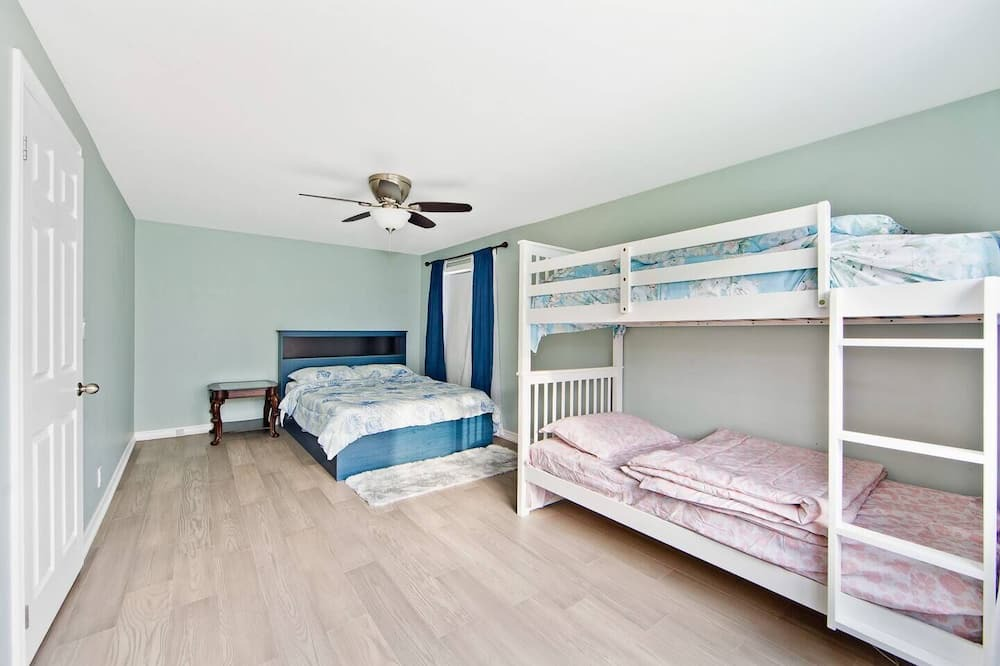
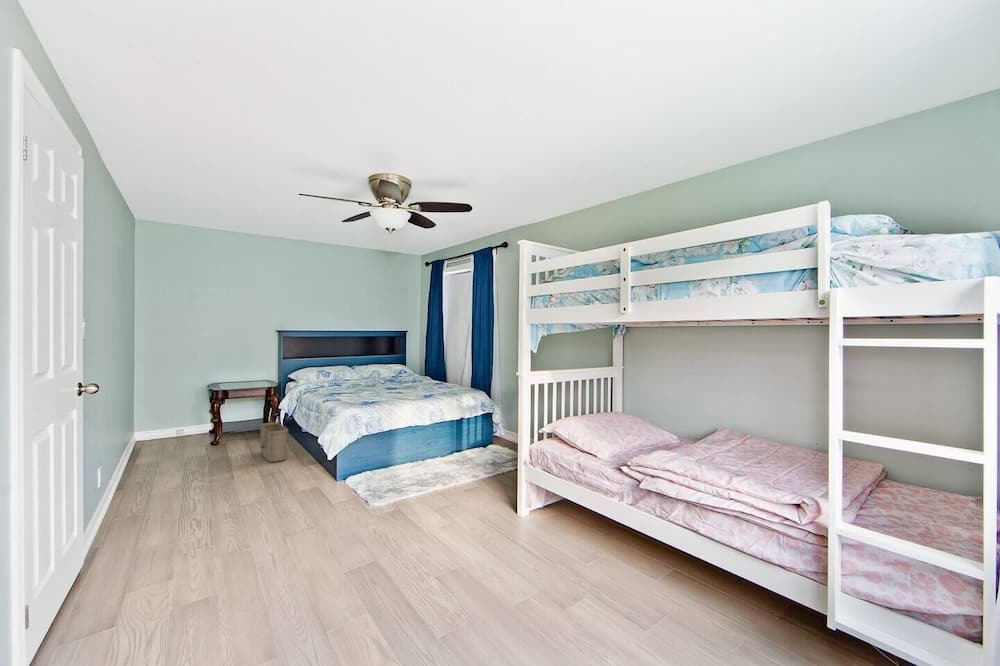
+ basket (273, 441)
